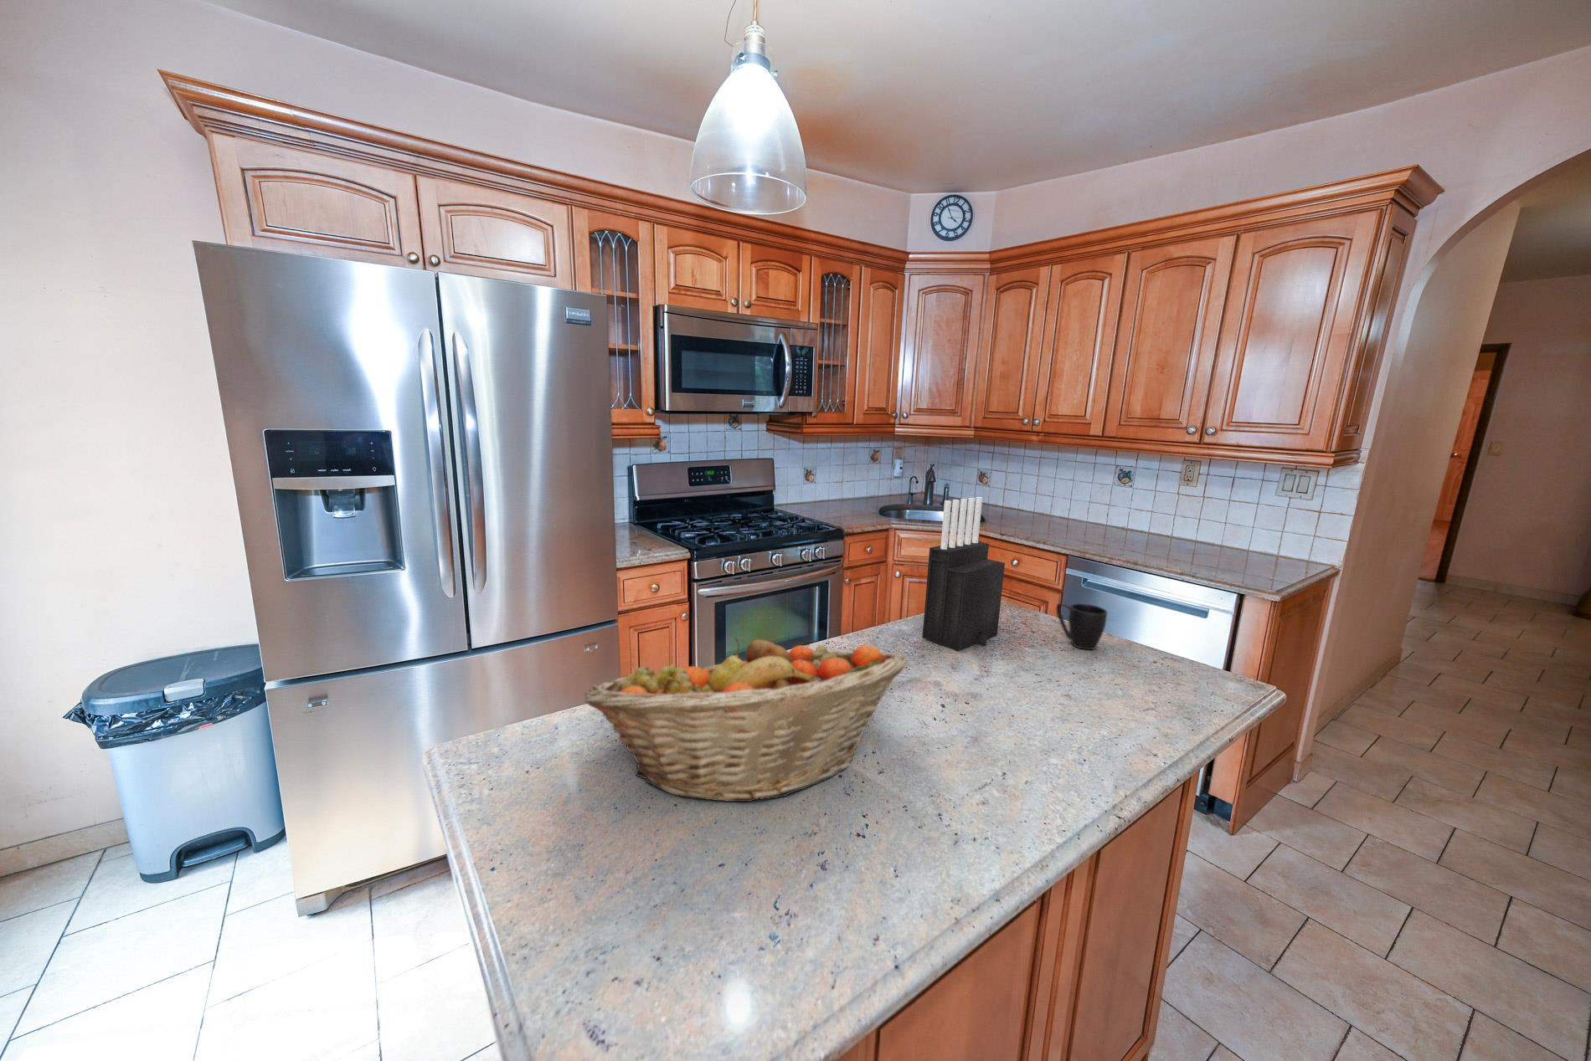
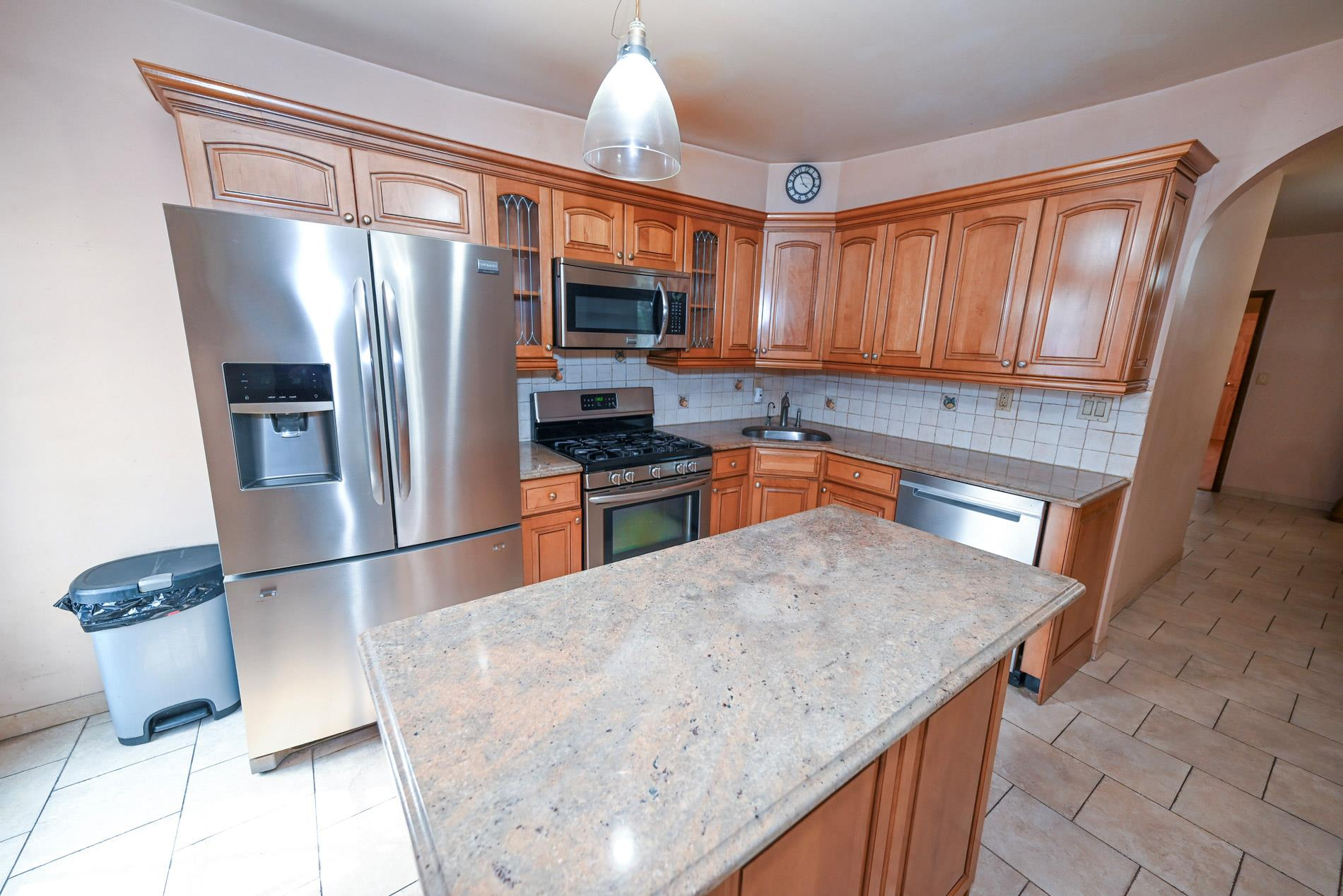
- fruit basket (751, 697)
- knife block (970, 571)
- mug (1078, 624)
